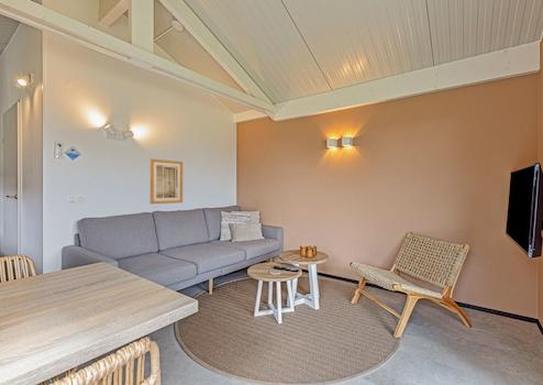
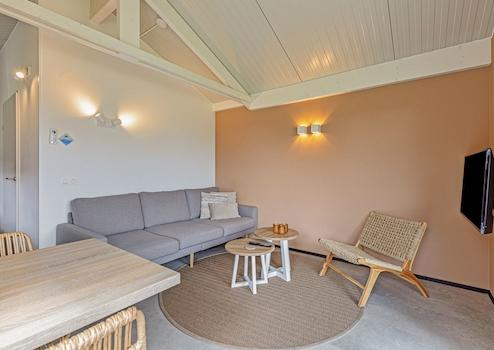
- wall art (167, 182)
